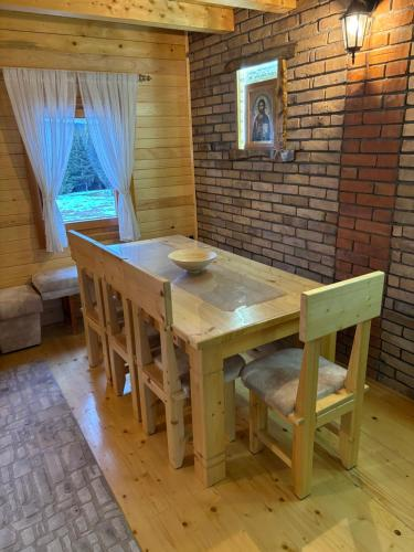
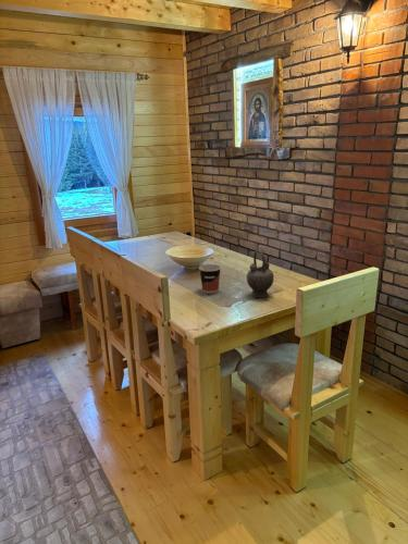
+ cup (210, 279)
+ teapot (258, 272)
